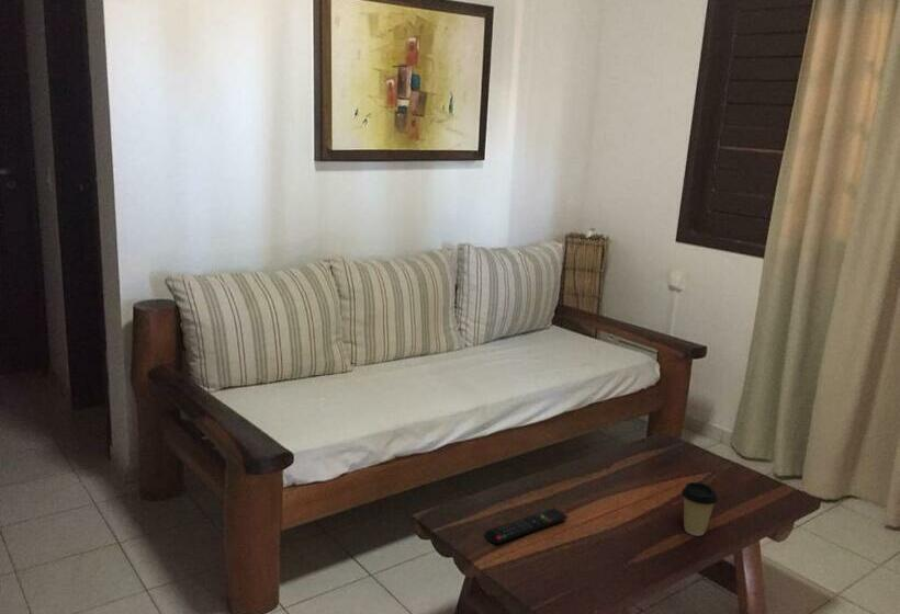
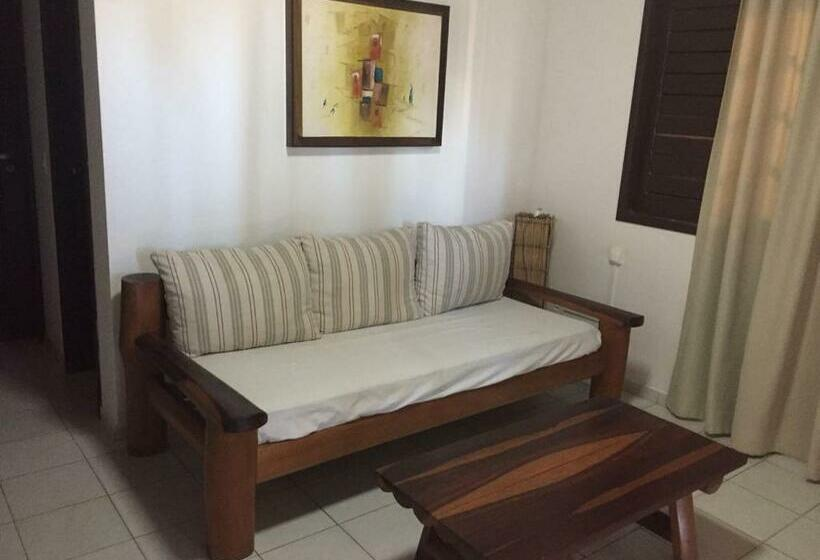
- remote control (526, 525)
- coffee cup (697, 510)
